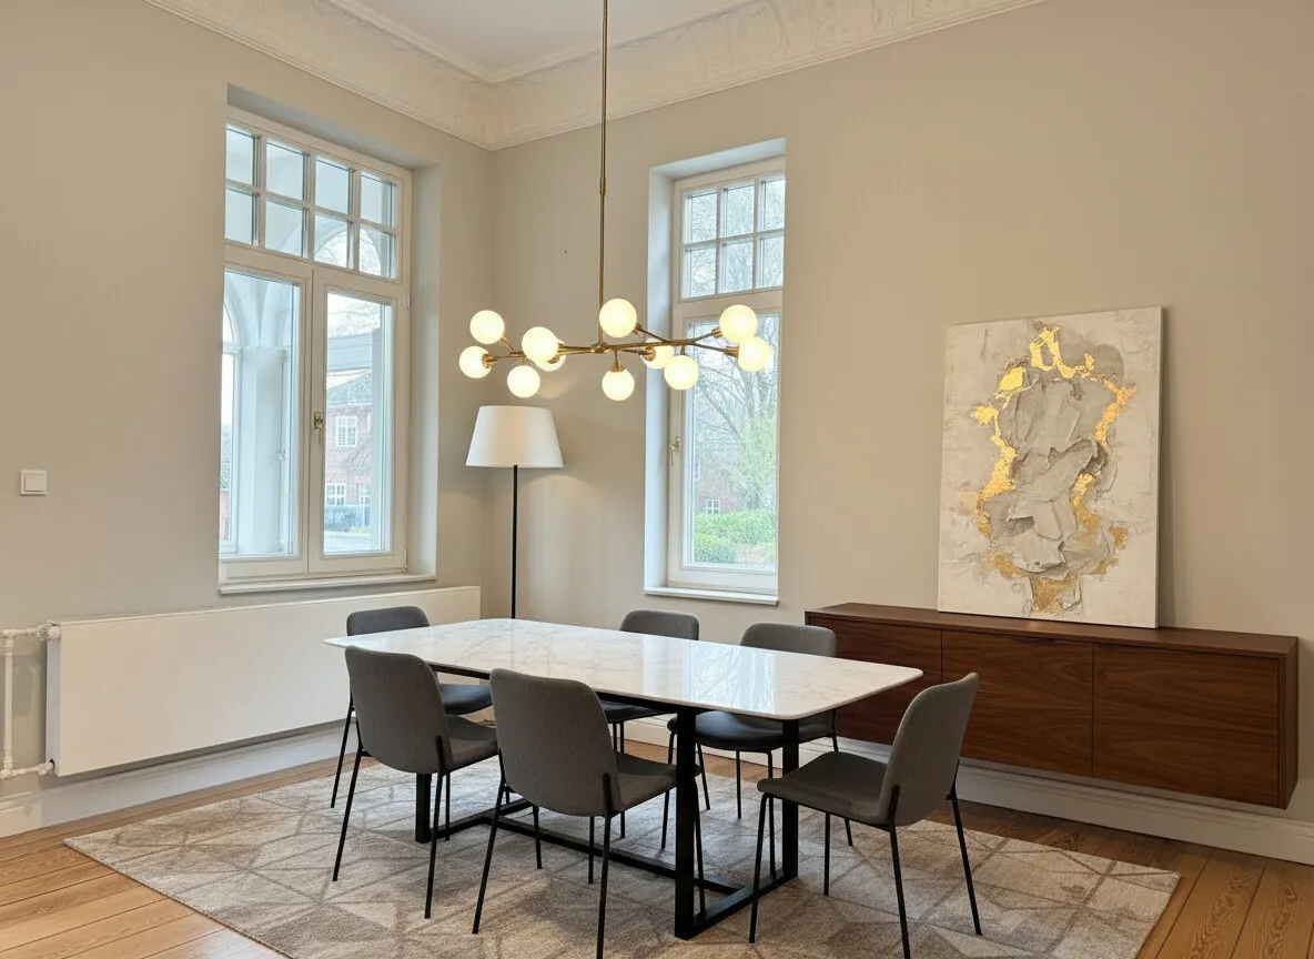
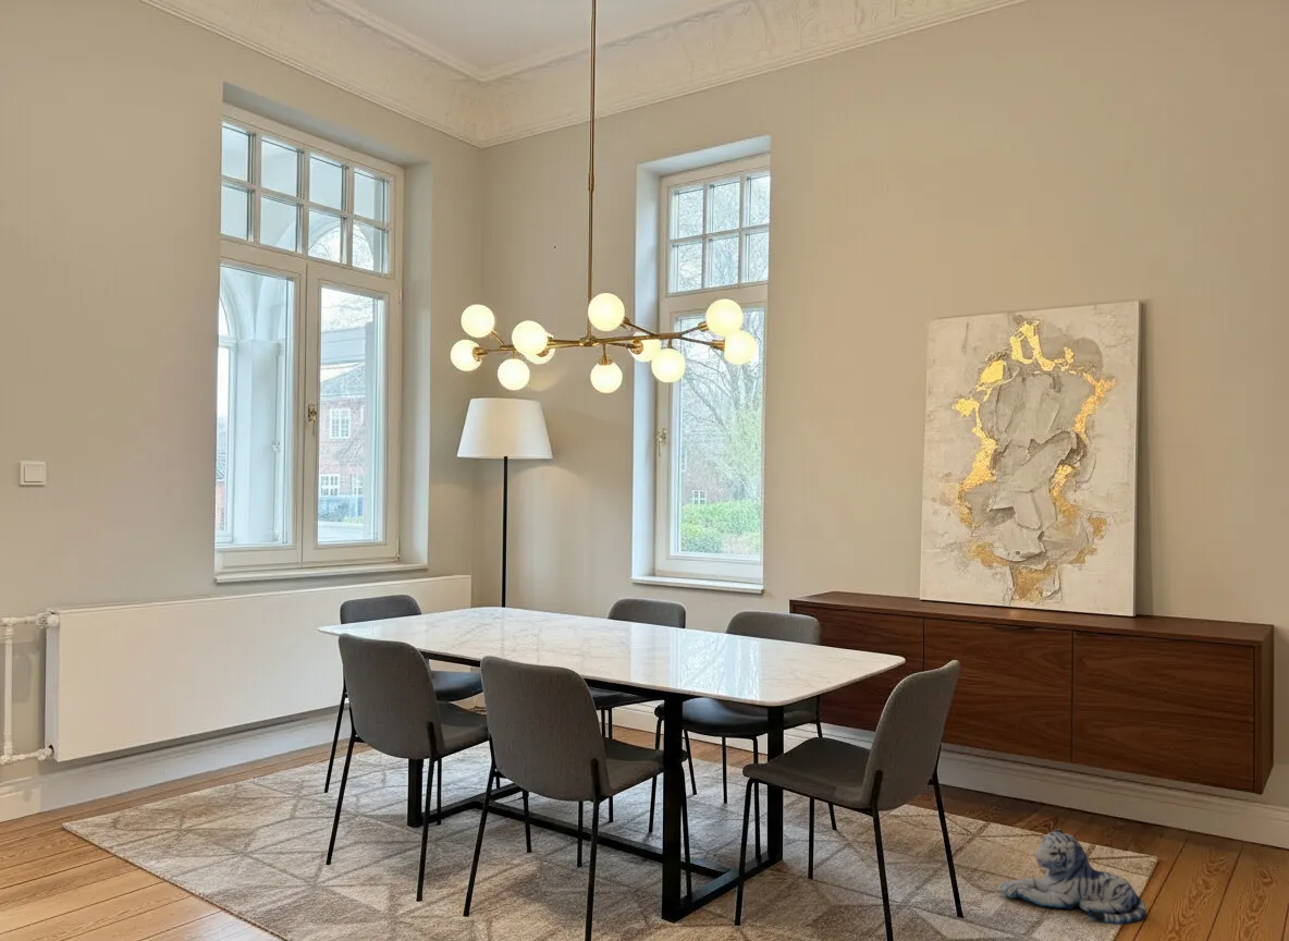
+ plush toy (1072, 870)
